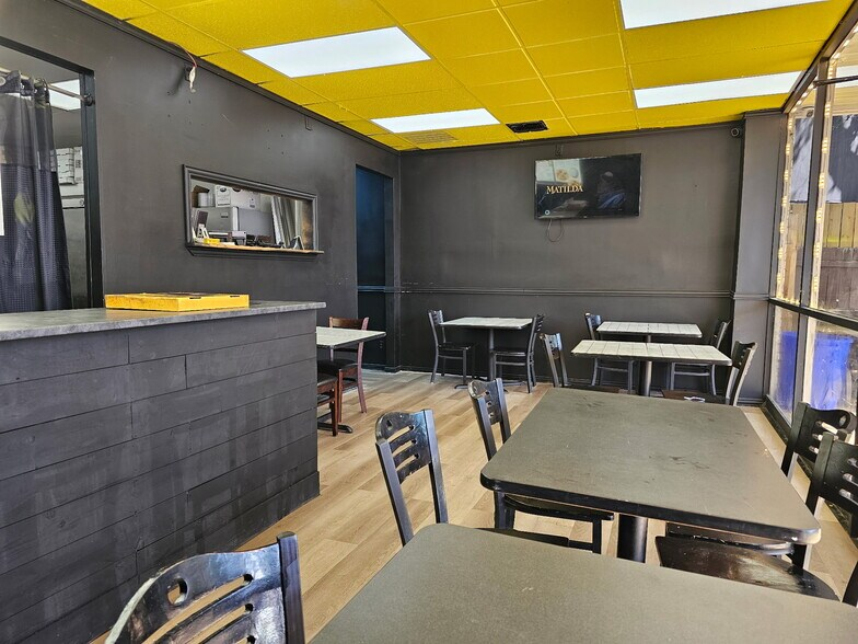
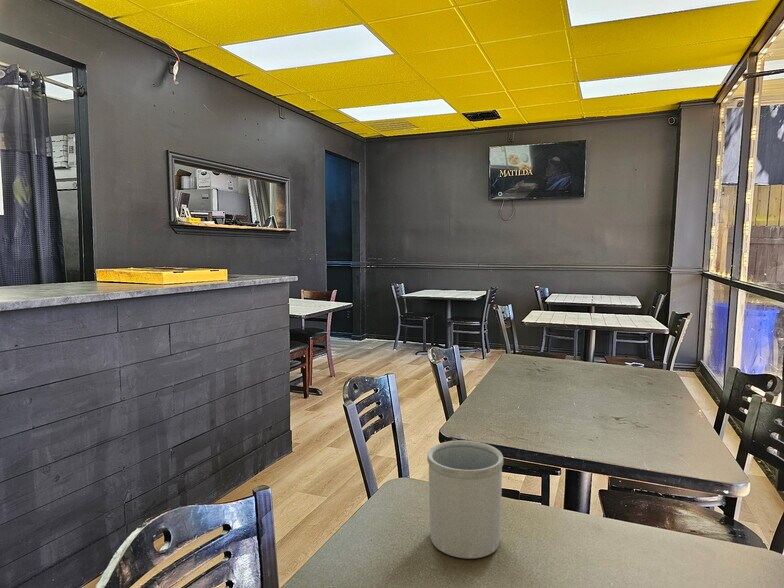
+ utensil holder (464, 496)
